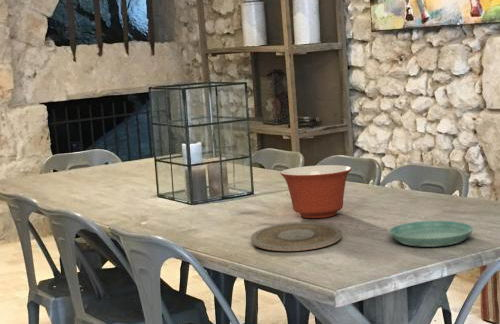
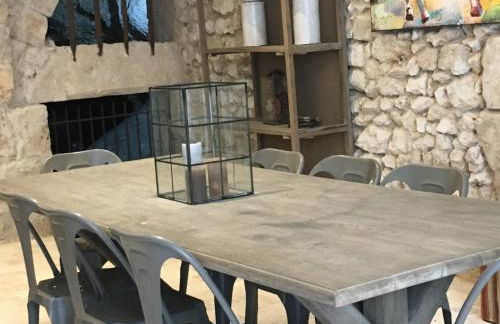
- saucer (431, 234)
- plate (296, 235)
- mixing bowl (317, 192)
